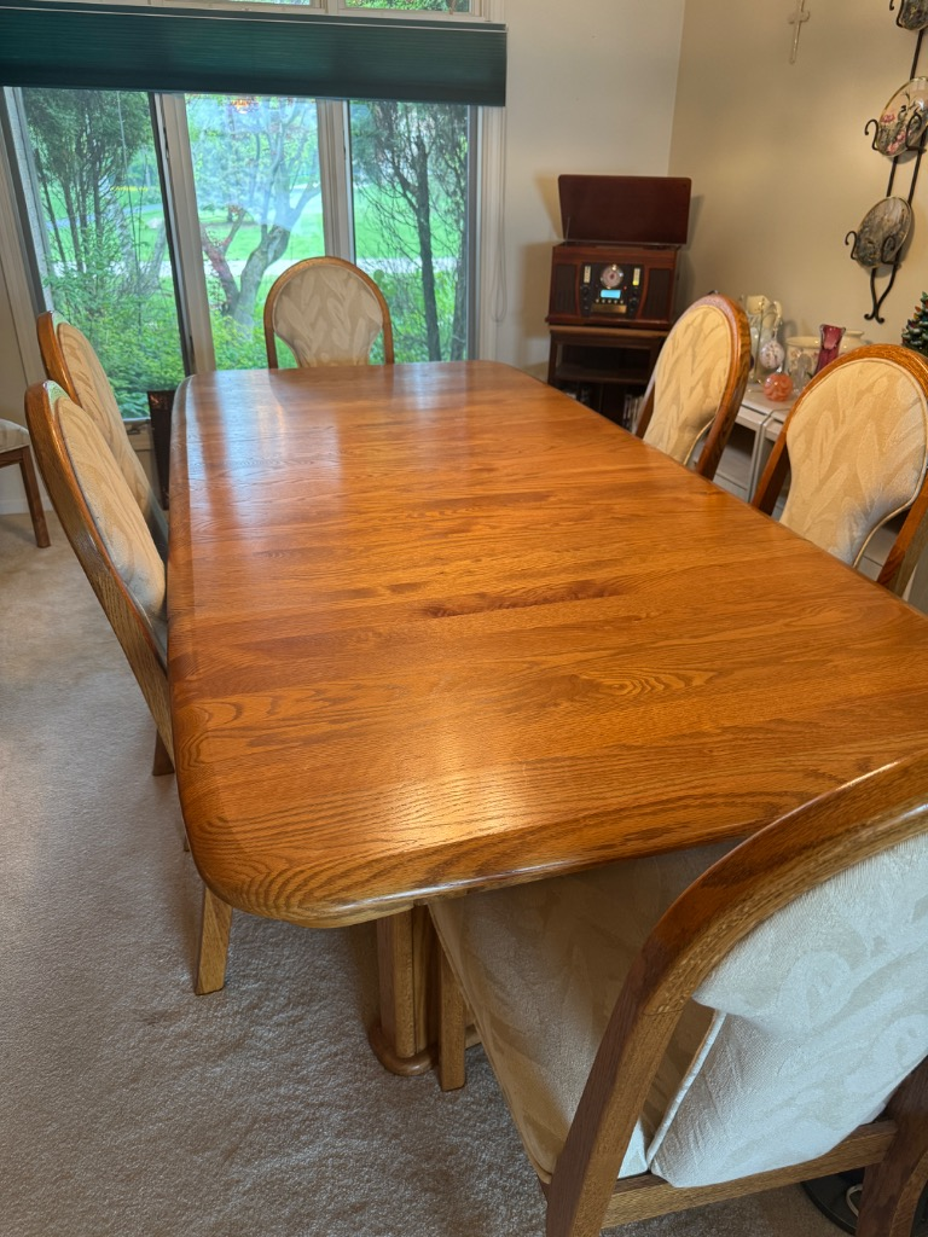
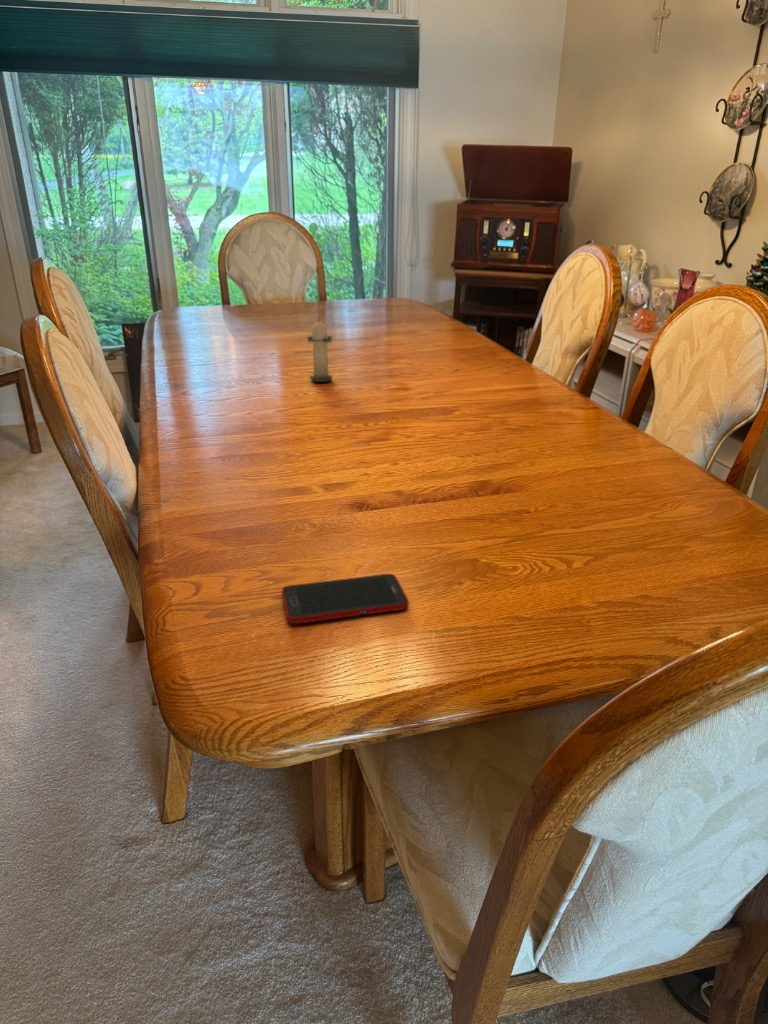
+ candle (320, 349)
+ cell phone (344, 597)
